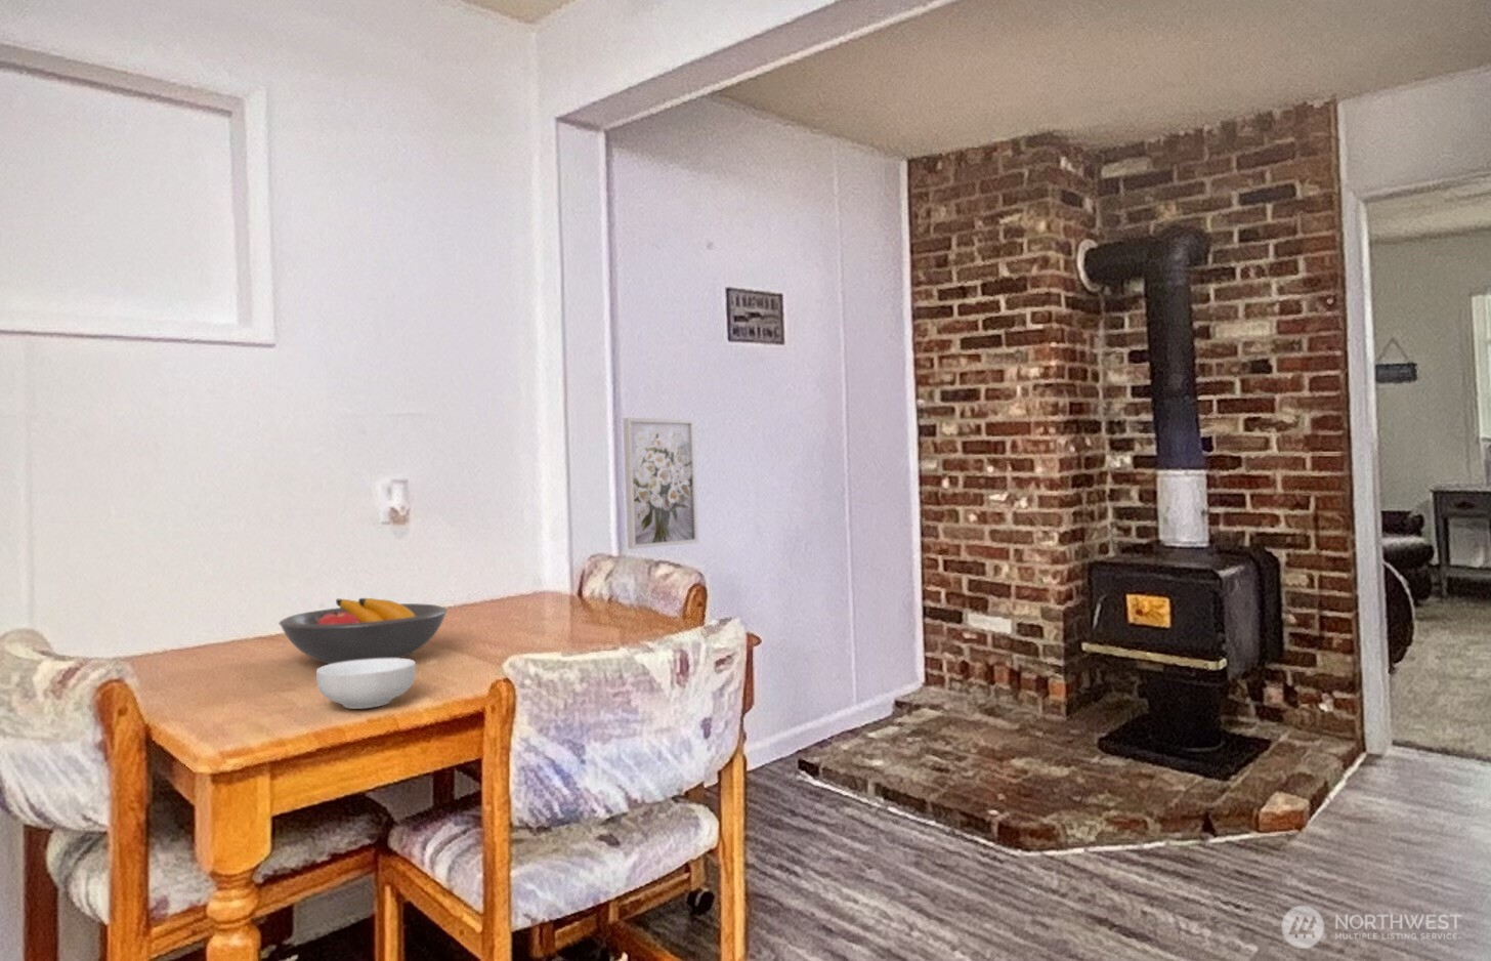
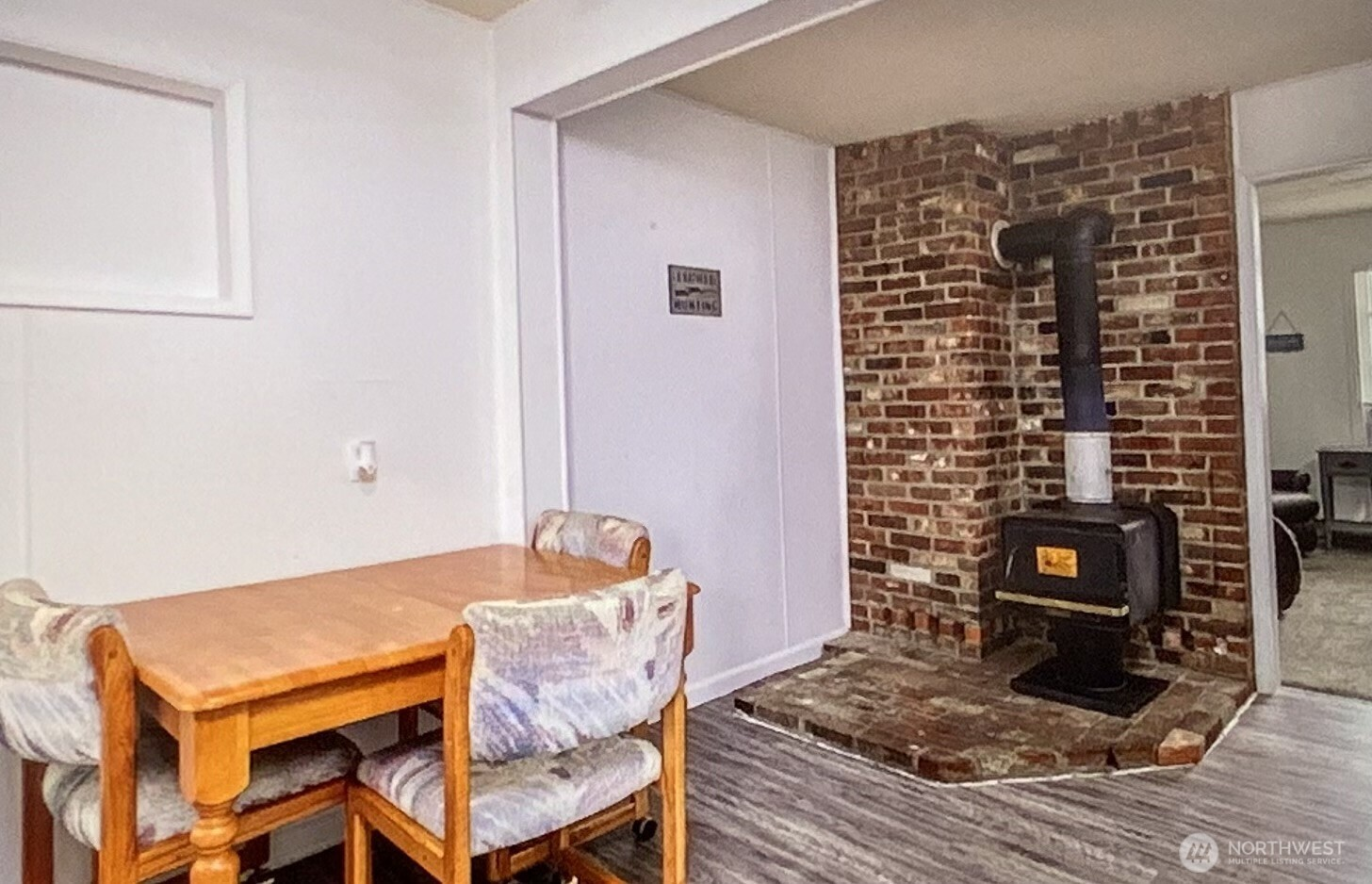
- fruit bowl (365, 631)
- cereal bowl (366, 685)
- wall art (662, 482)
